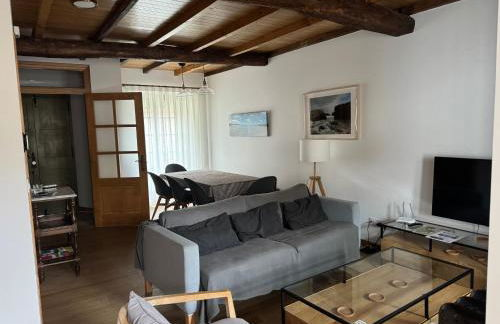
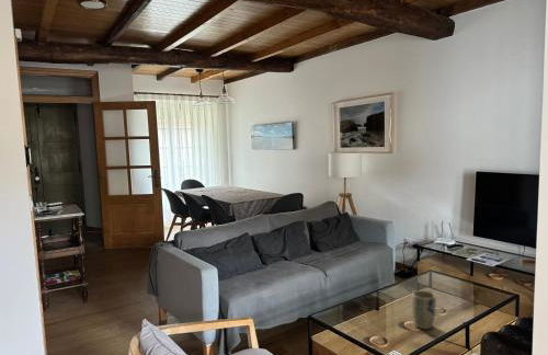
+ plant pot (423, 310)
